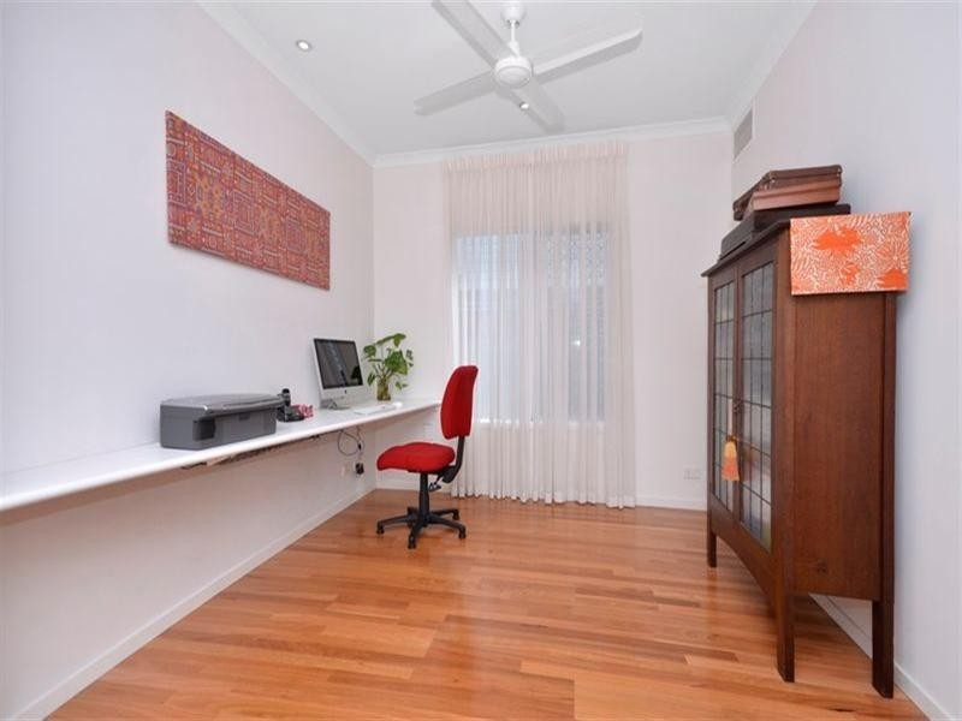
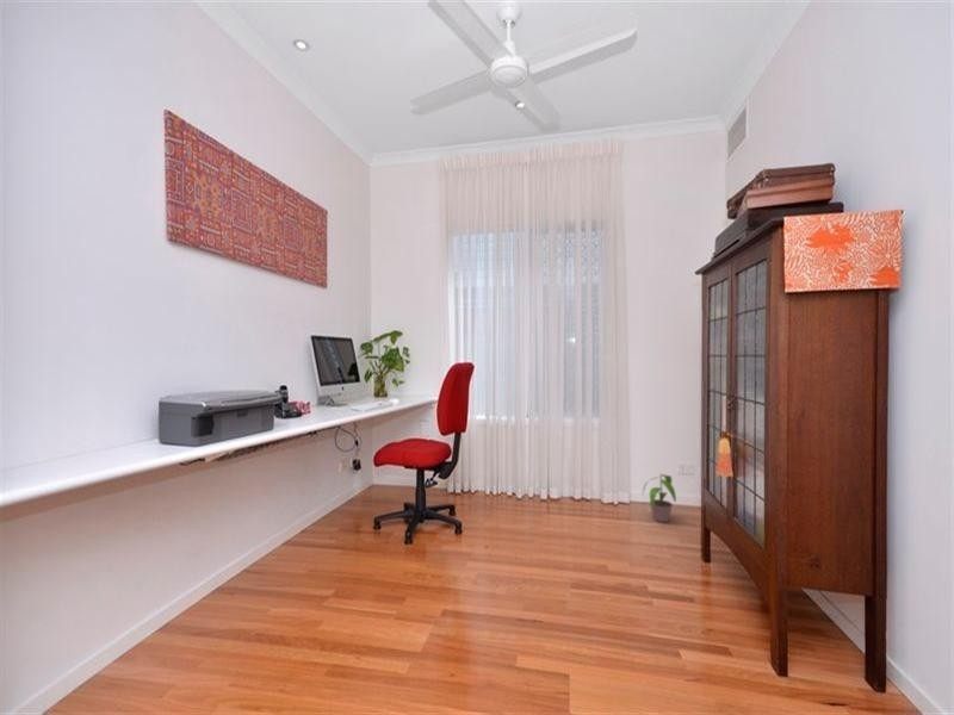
+ potted plant (661, 497)
